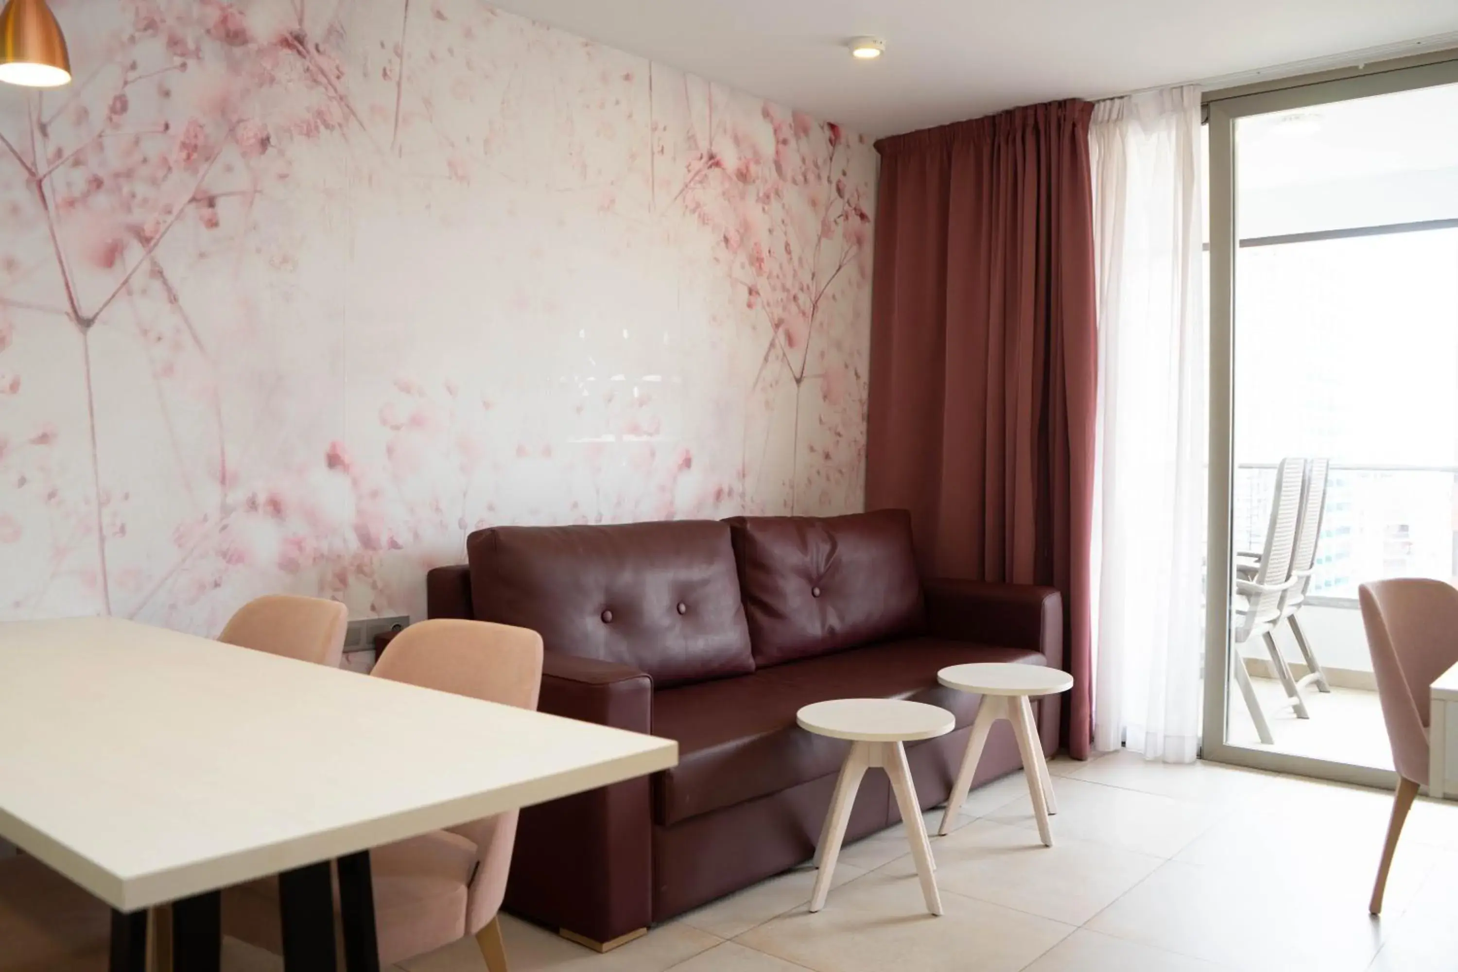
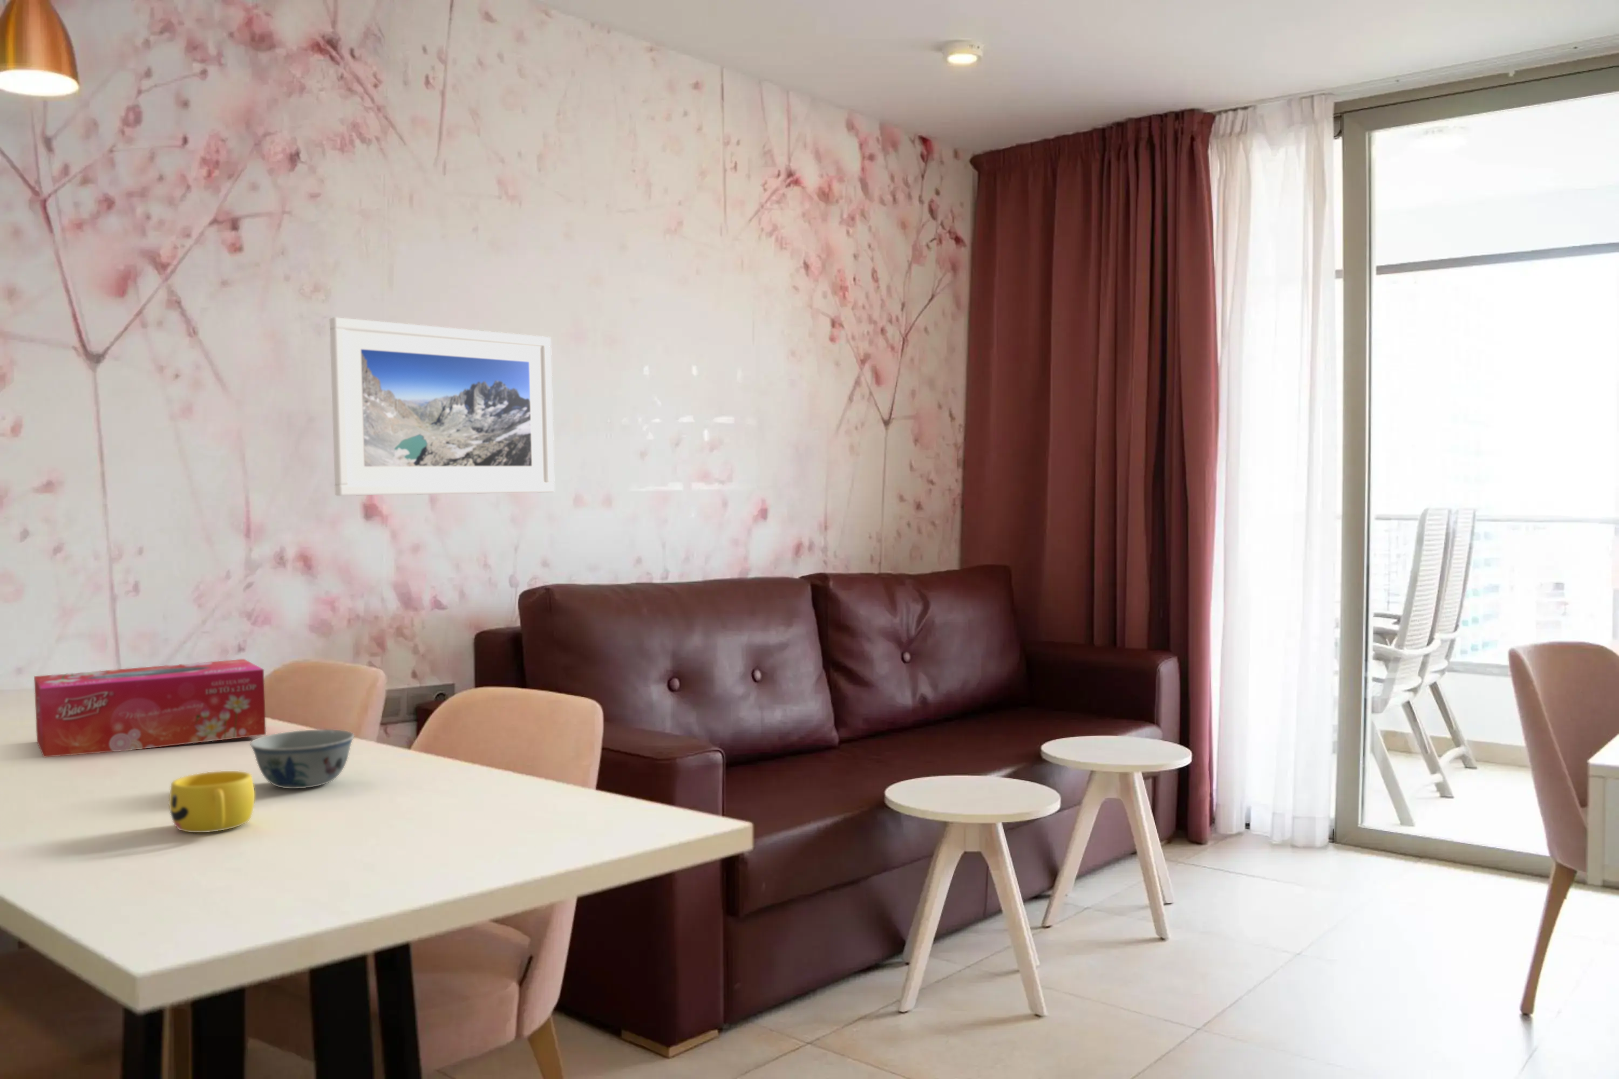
+ bowl (304, 761)
+ tissue box (151, 706)
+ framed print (451, 411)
+ cup (213, 804)
